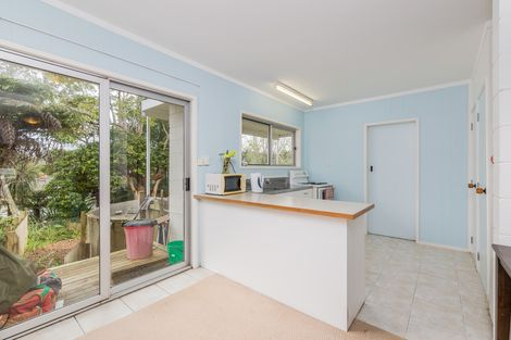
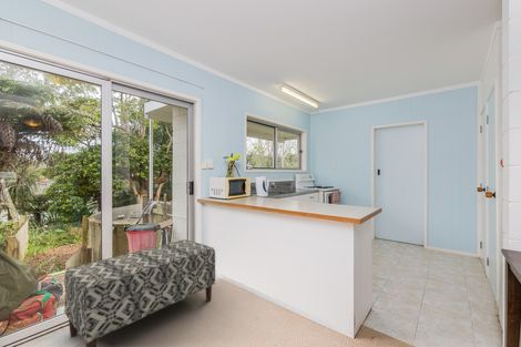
+ bench (149, 286)
